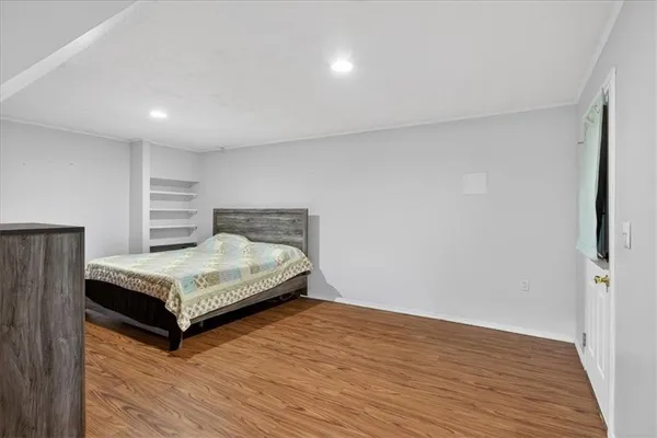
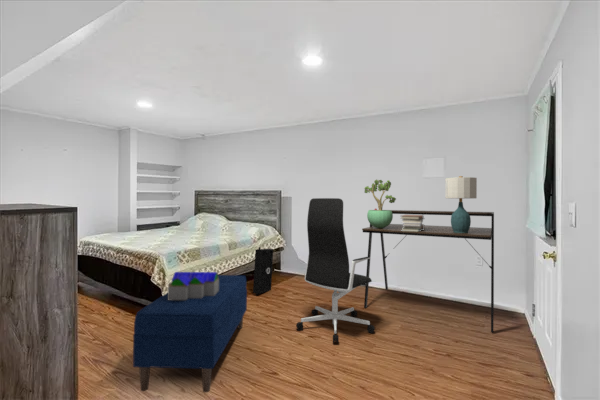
+ architectural model (193, 284)
+ book stack (412, 222)
+ bench (201, 321)
+ speaker (264, 269)
+ office chair (336, 261)
+ potted plant (378, 203)
+ desk (434, 236)
+ table lamp (460, 204)
